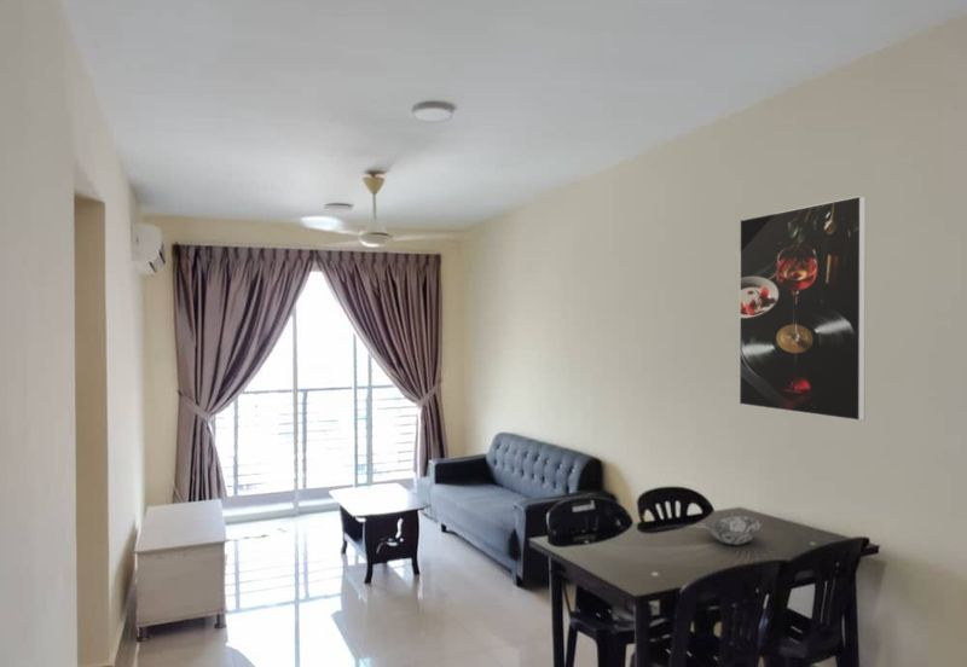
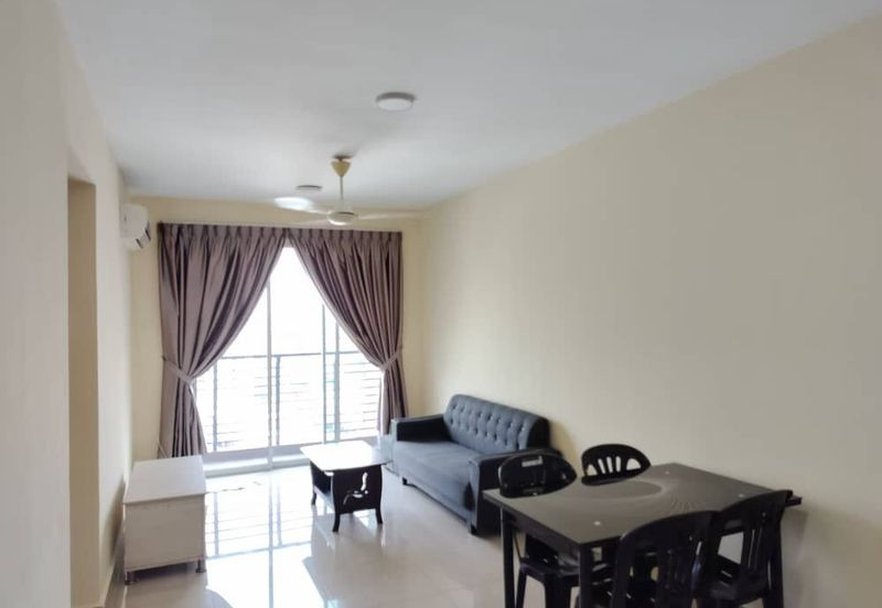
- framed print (795, 311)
- decorative bowl (733, 532)
